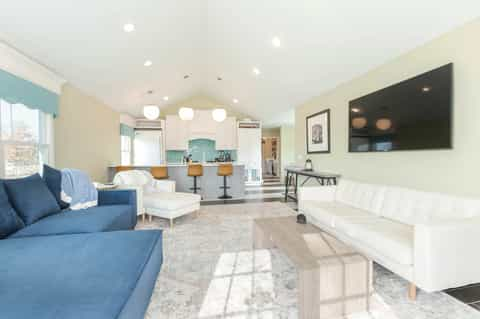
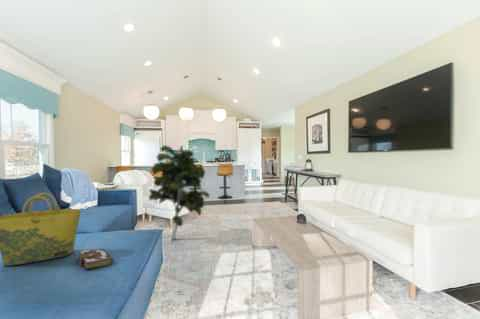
+ tote bag (40, 225)
+ book (94, 257)
+ indoor plant (179, 191)
